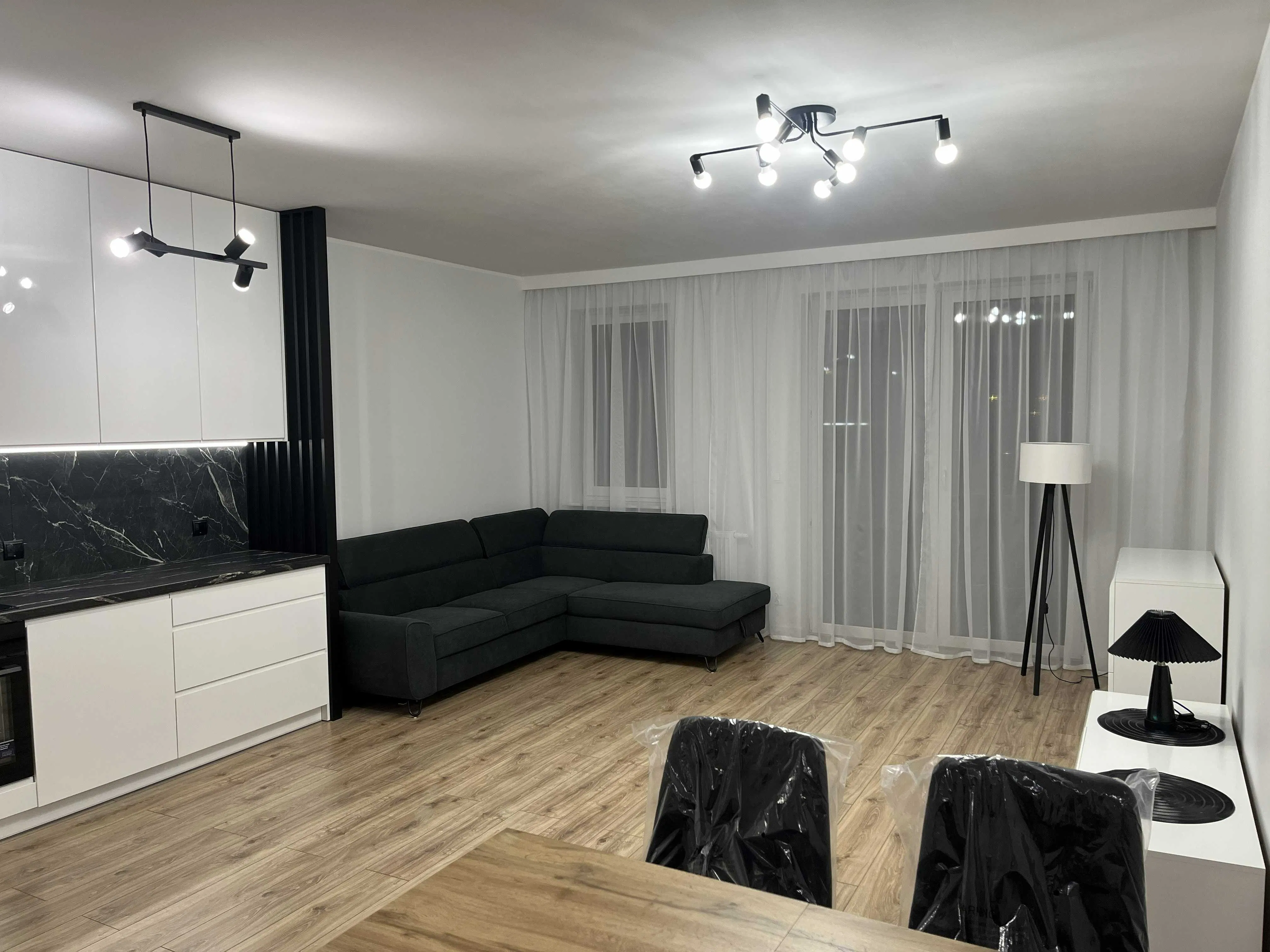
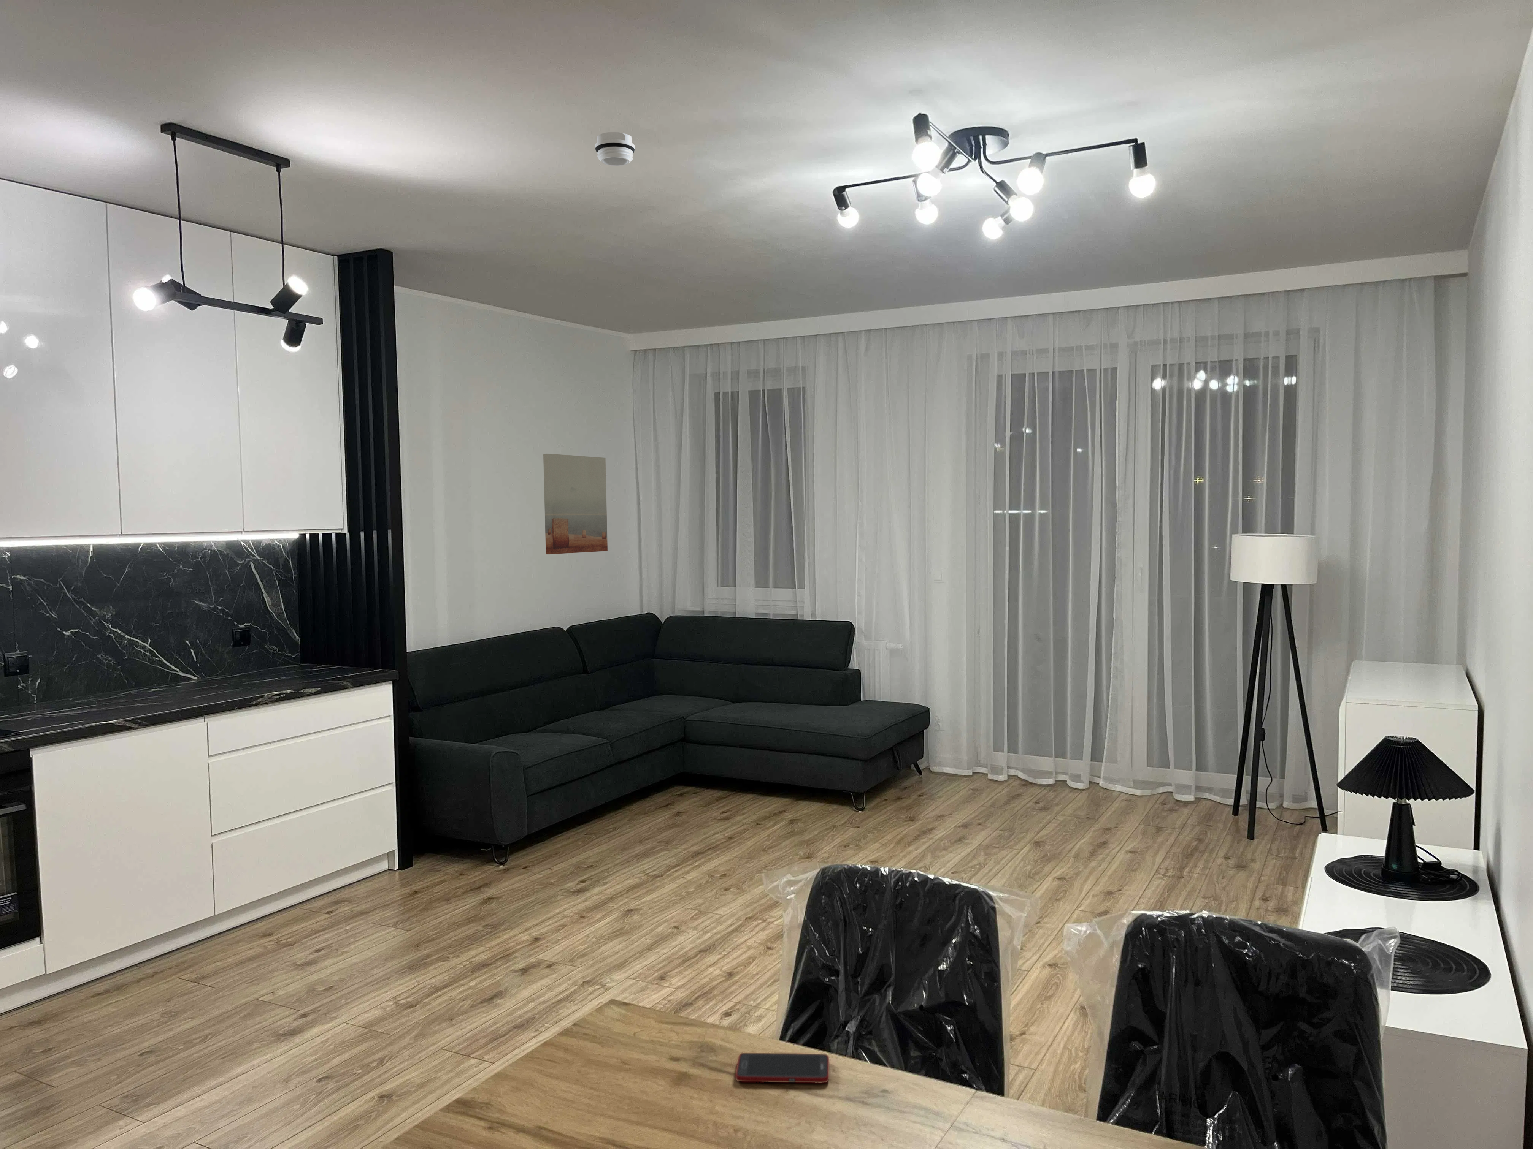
+ cell phone (783, 1068)
+ wall art (577, 504)
+ smoke detector (614, 150)
